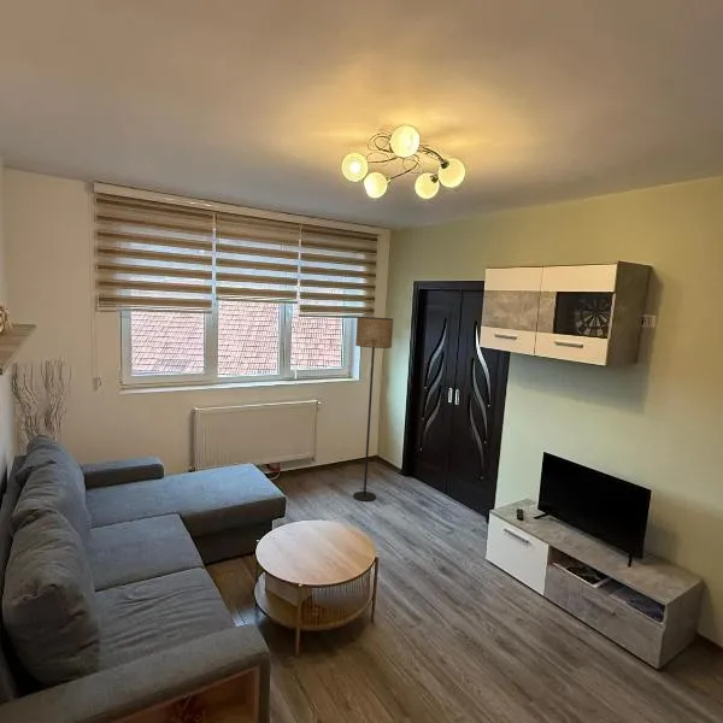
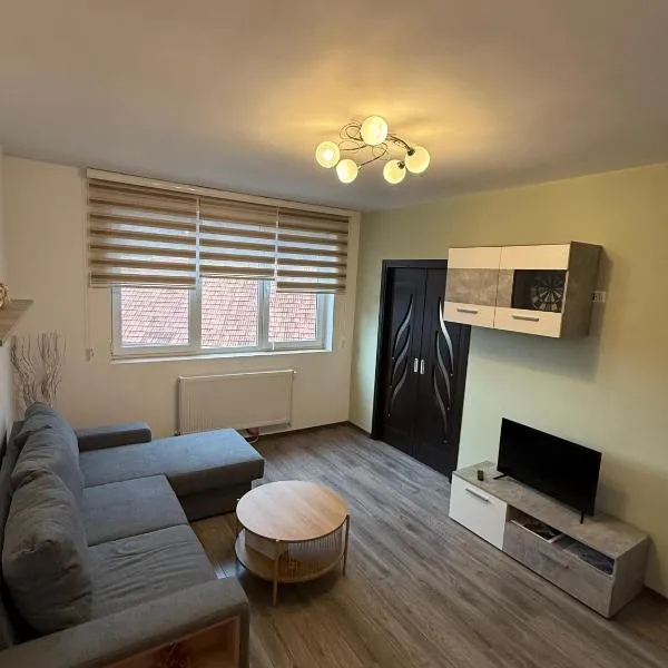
- floor lamp (369, 408)
